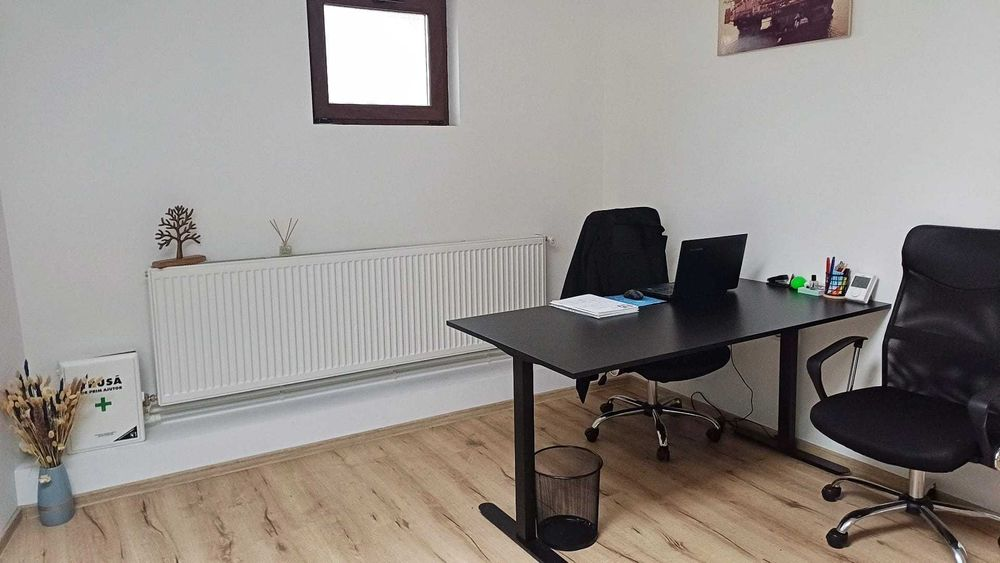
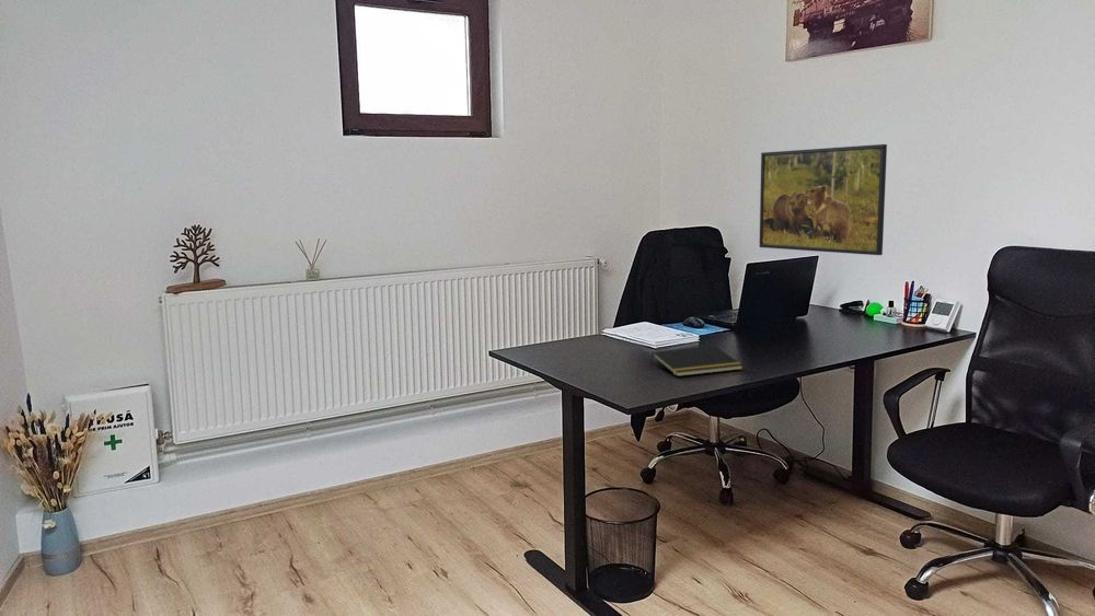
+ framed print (817, 200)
+ notepad (696, 360)
